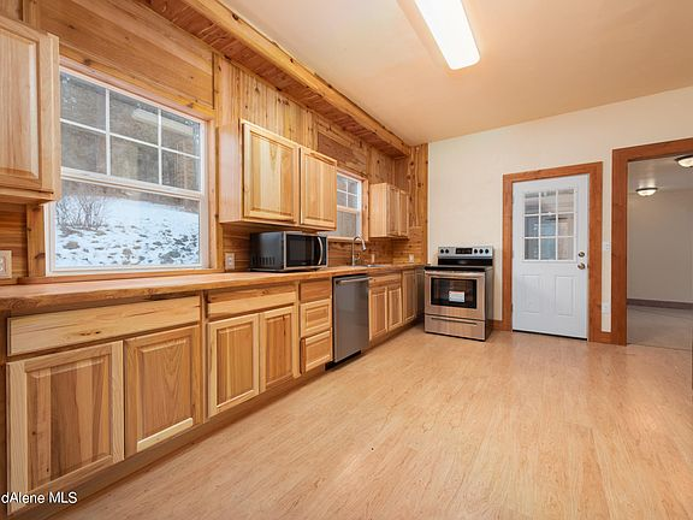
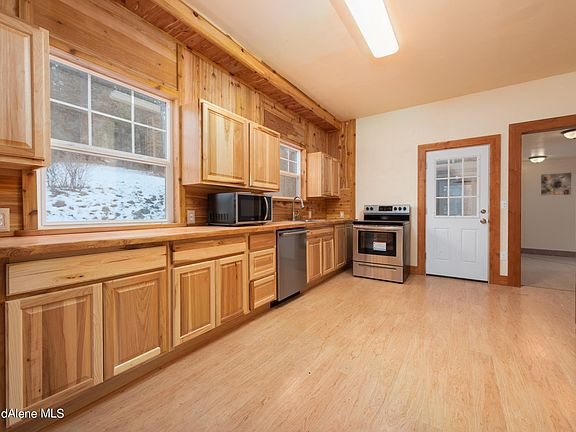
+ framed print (555, 184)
